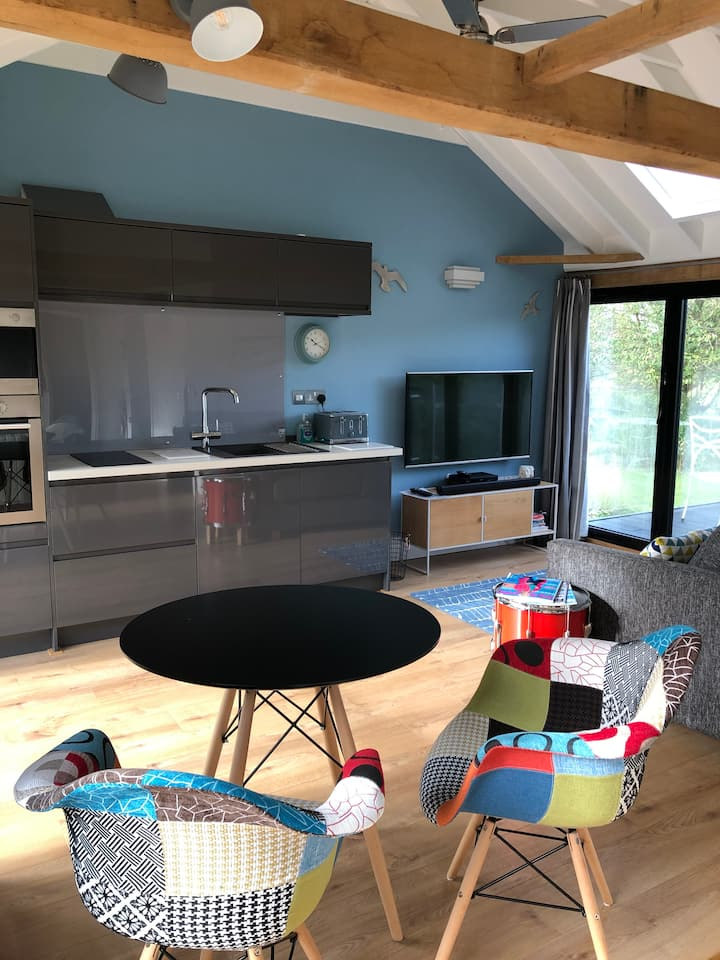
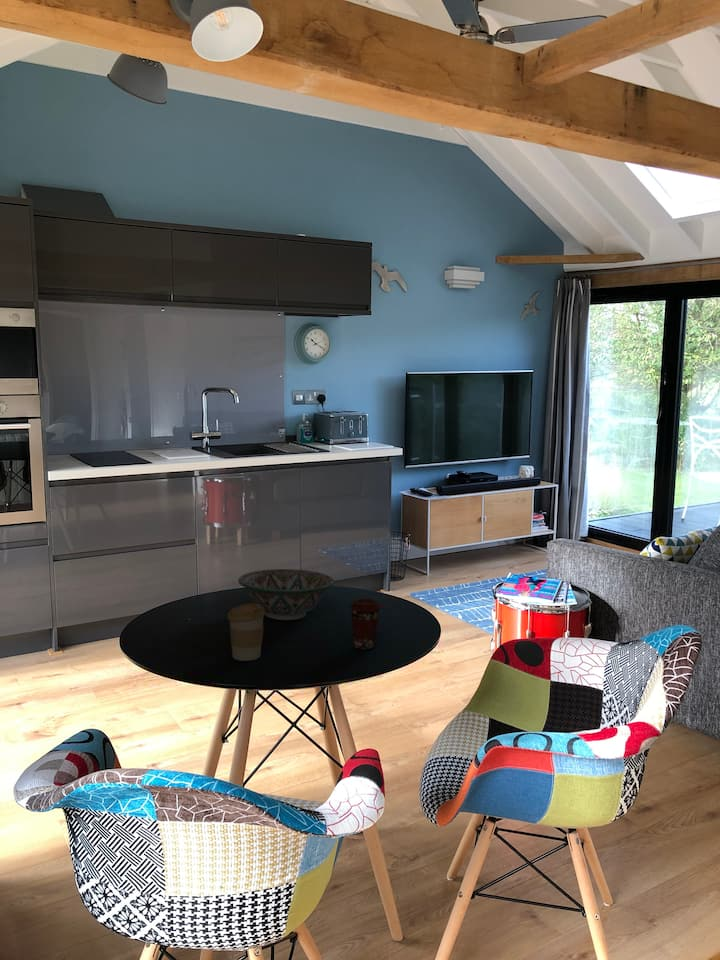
+ coffee cup (246, 631)
+ decorative bowl (286, 596)
+ coffee cup (364, 624)
